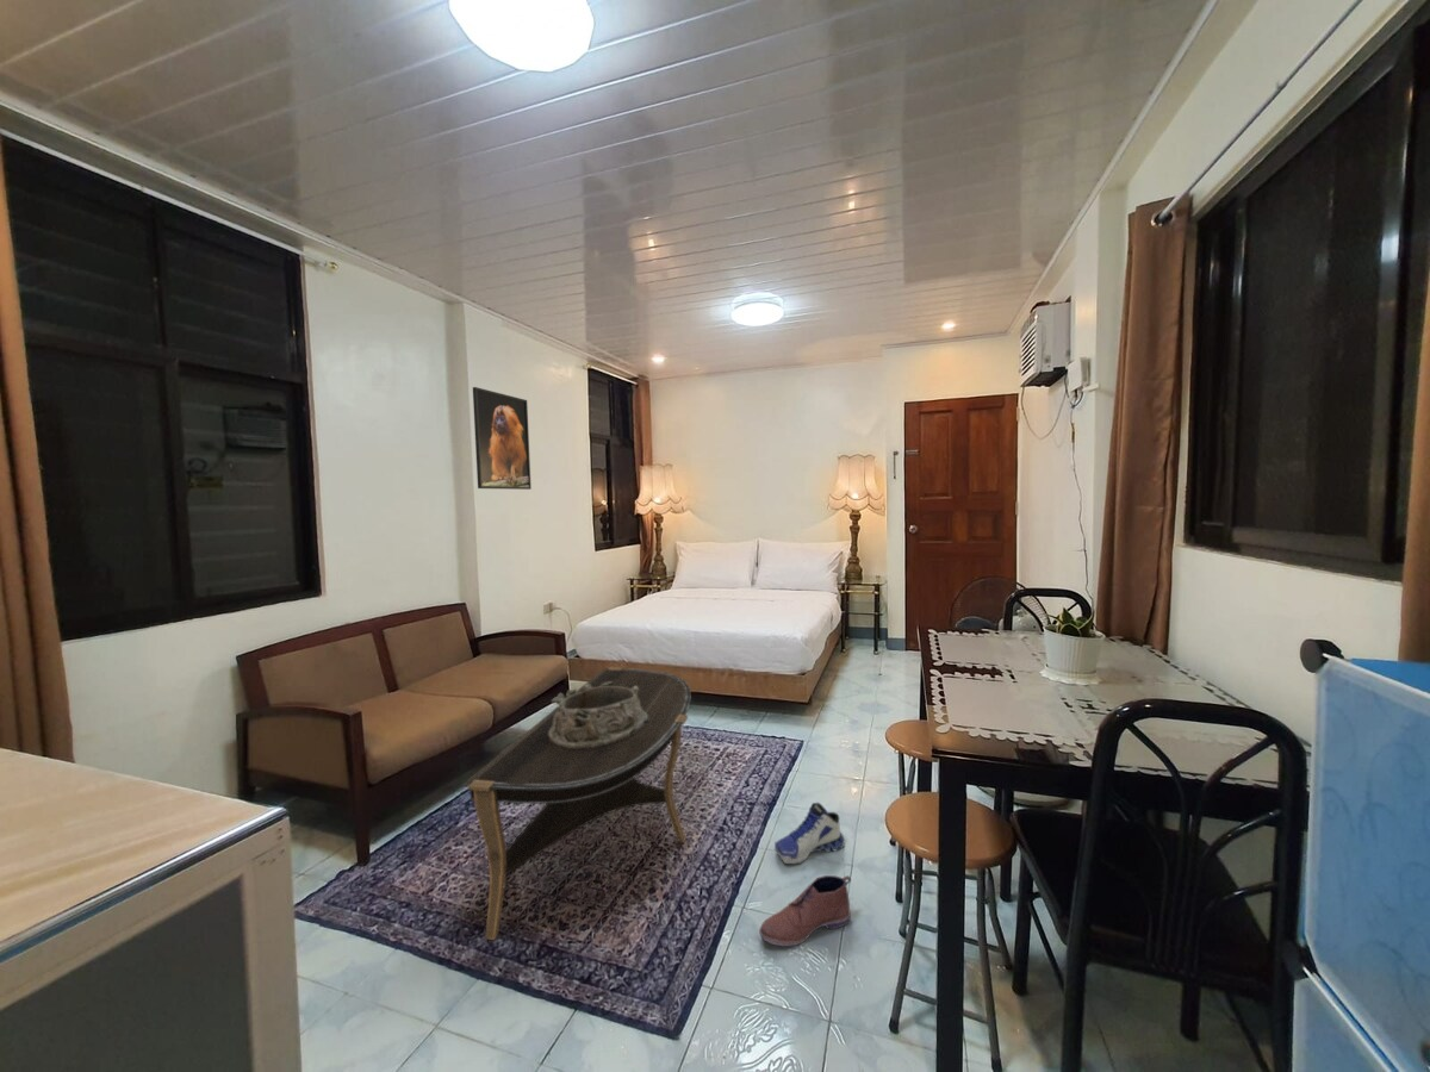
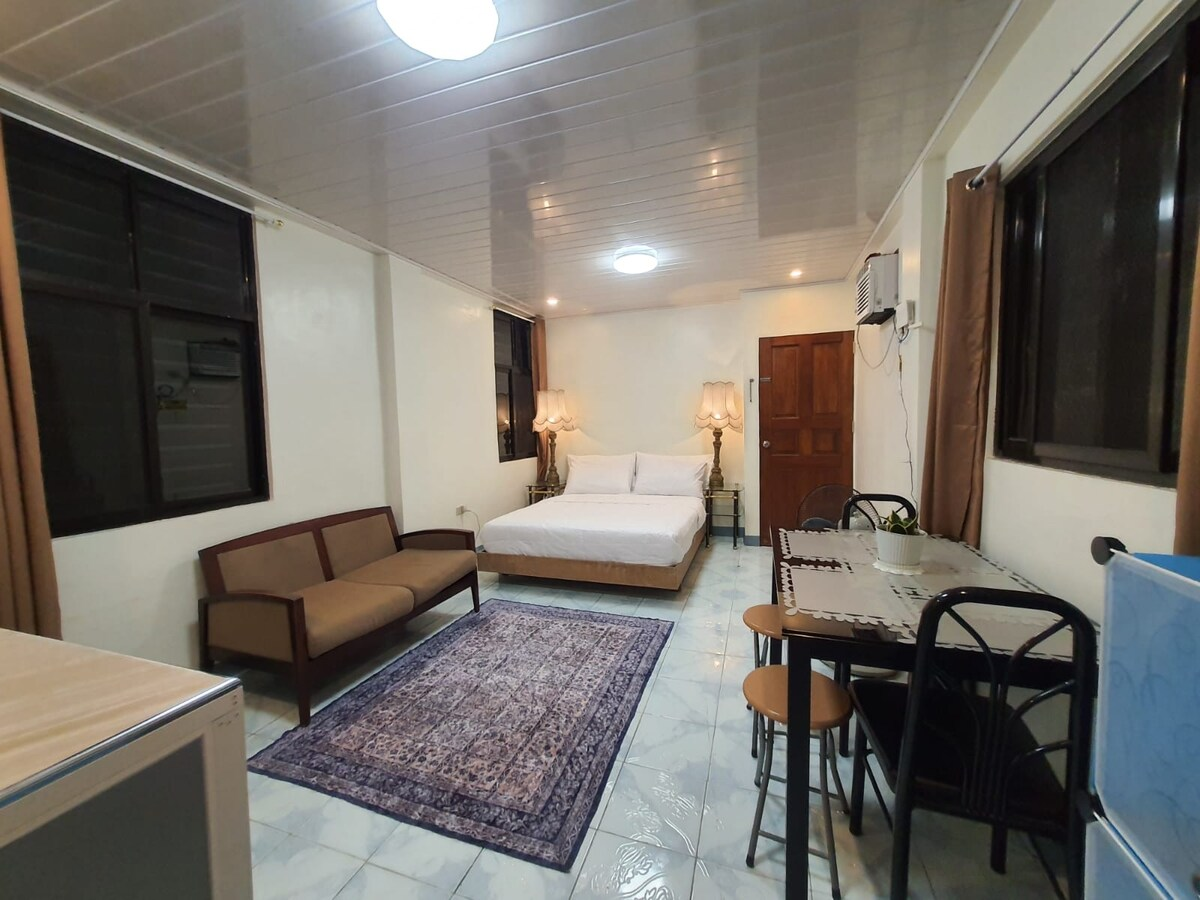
- shoe (806, 908)
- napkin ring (597, 709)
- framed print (503, 441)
- sneaker (809, 828)
- coffee table (618, 774)
